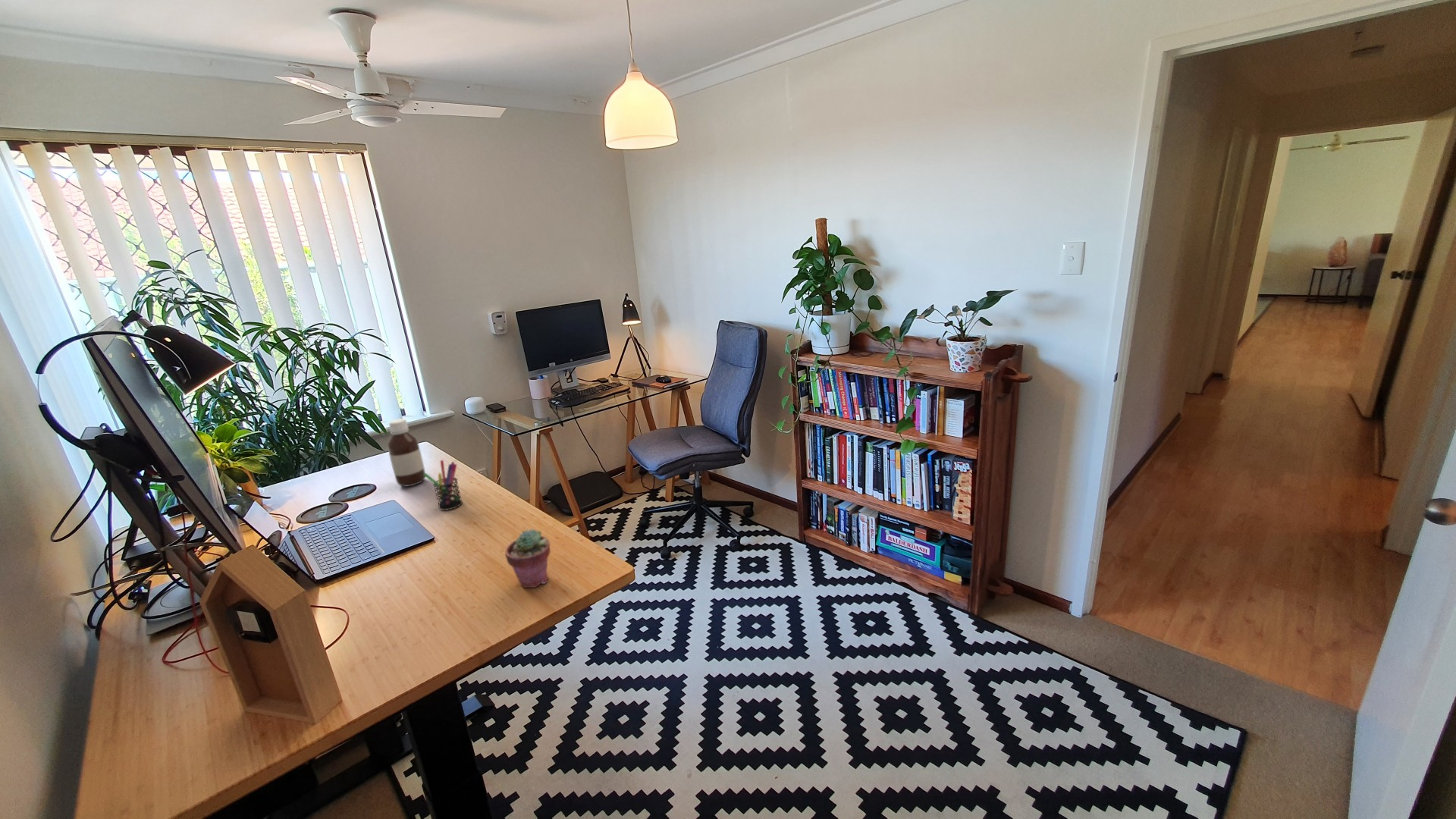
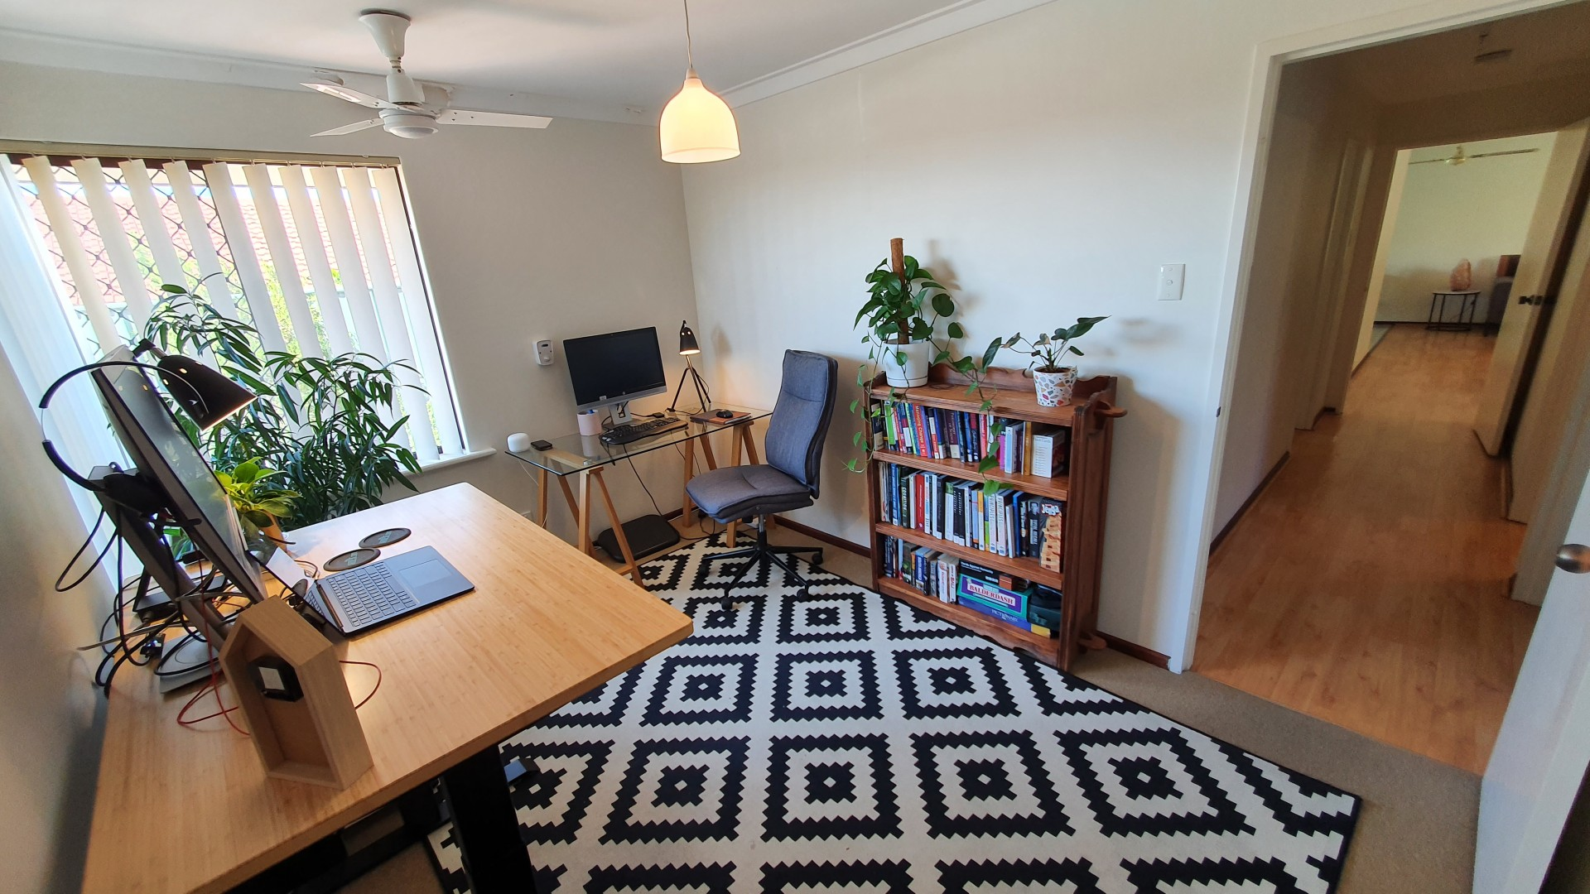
- potted succulent (529, 556)
- bottle (404, 452)
- pen holder (443, 485)
